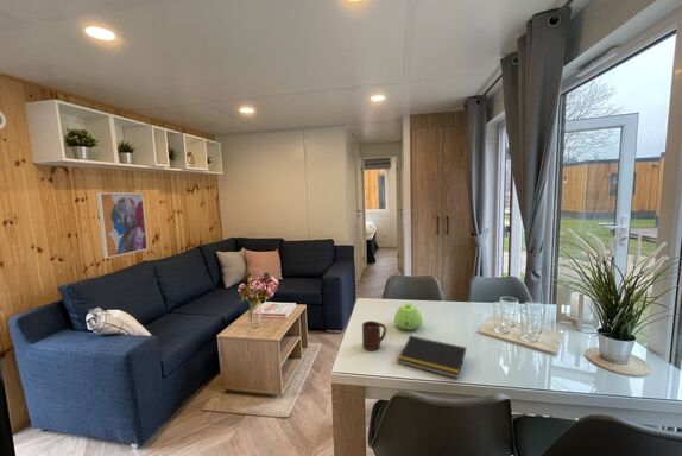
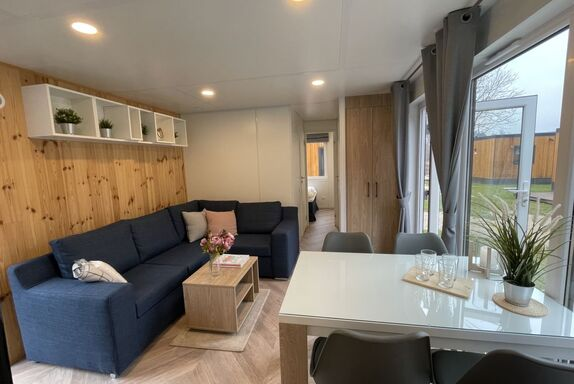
- cup (373, 334)
- notepad (431, 354)
- teapot (408, 316)
- wall art (124, 223)
